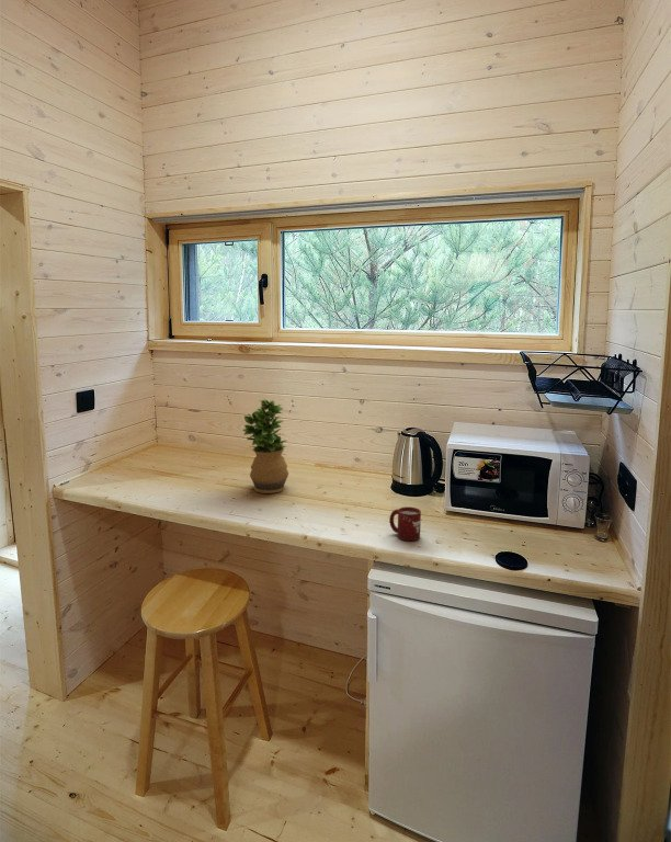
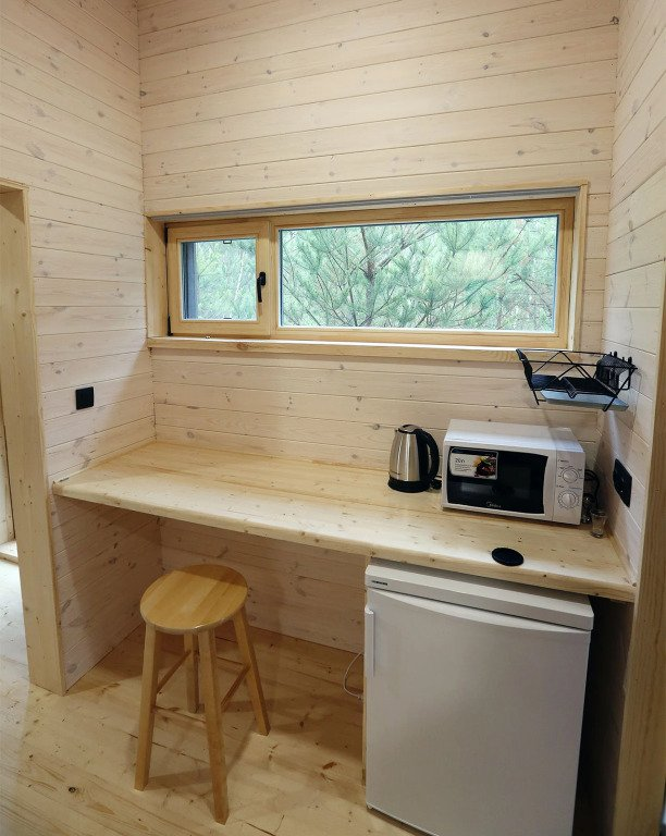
- potted plant (263, 444)
- cup (403, 522)
